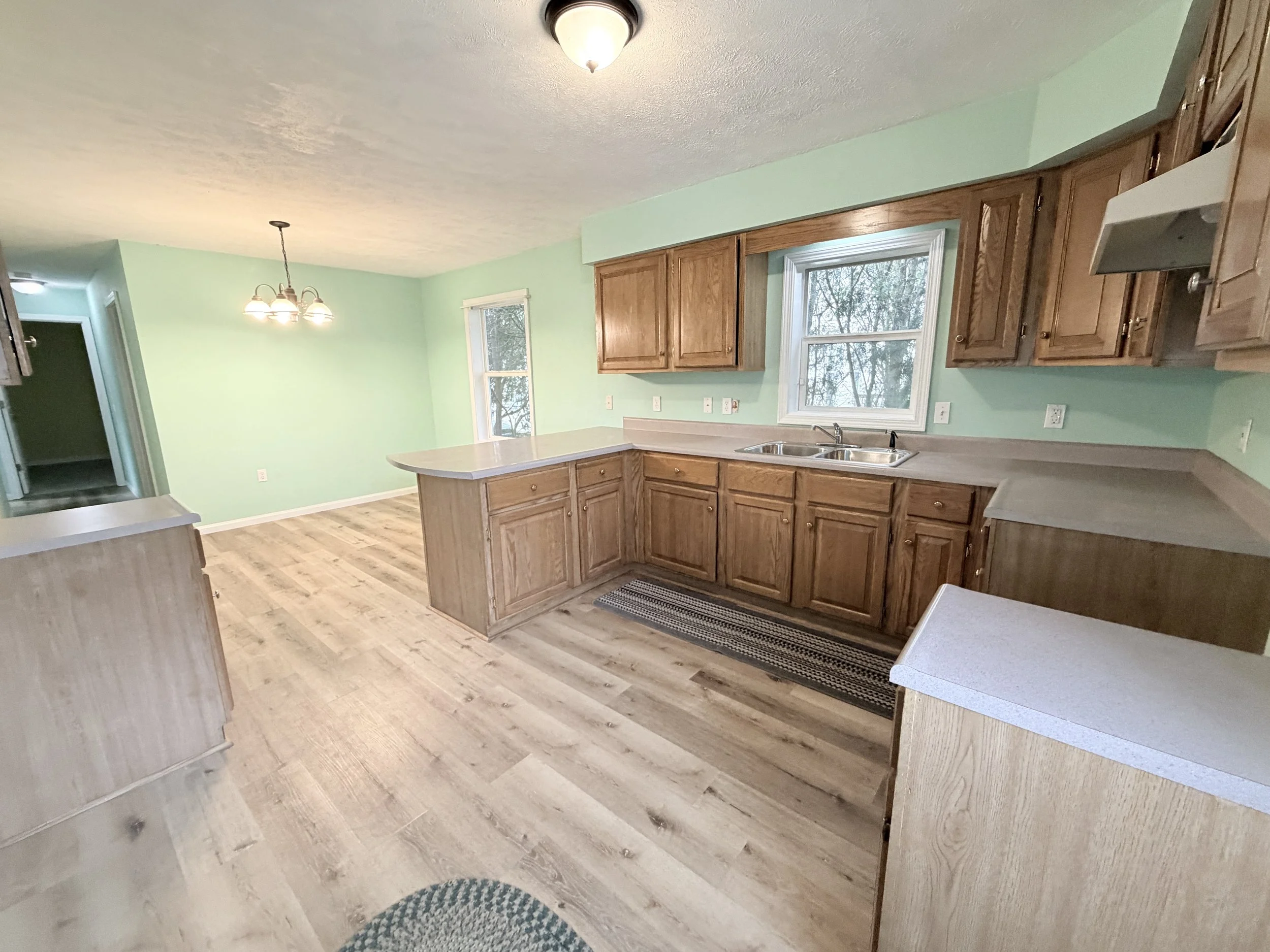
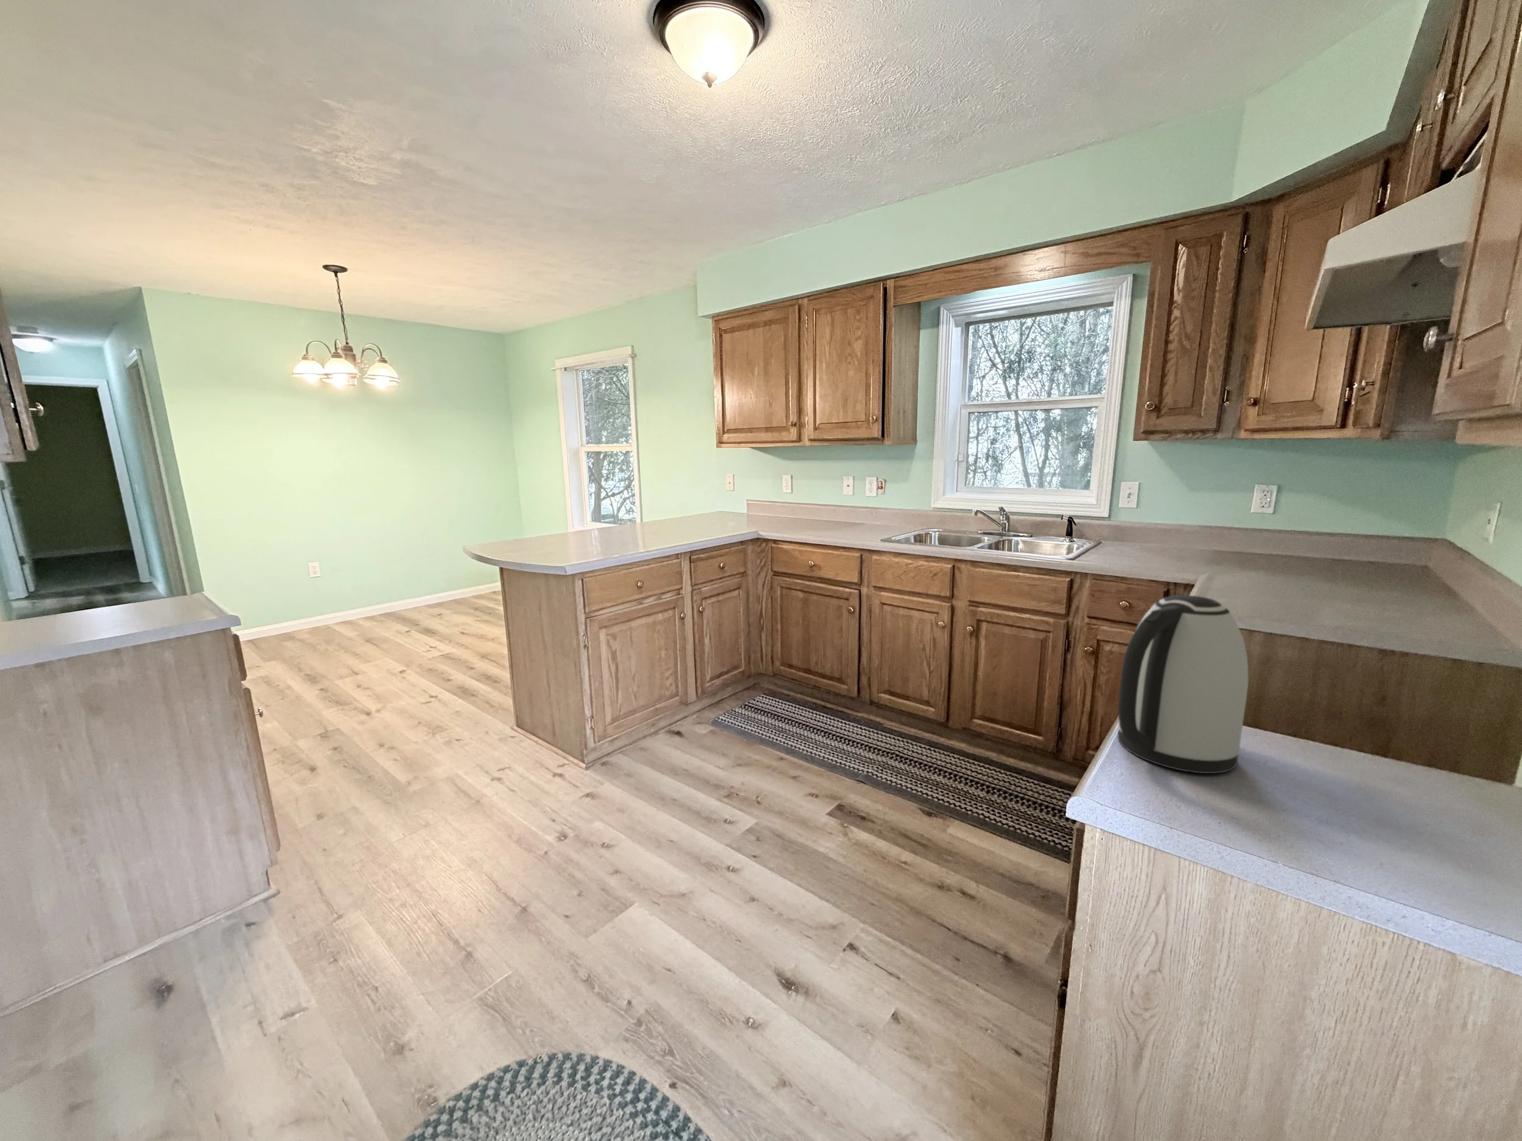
+ kettle (1171, 677)
